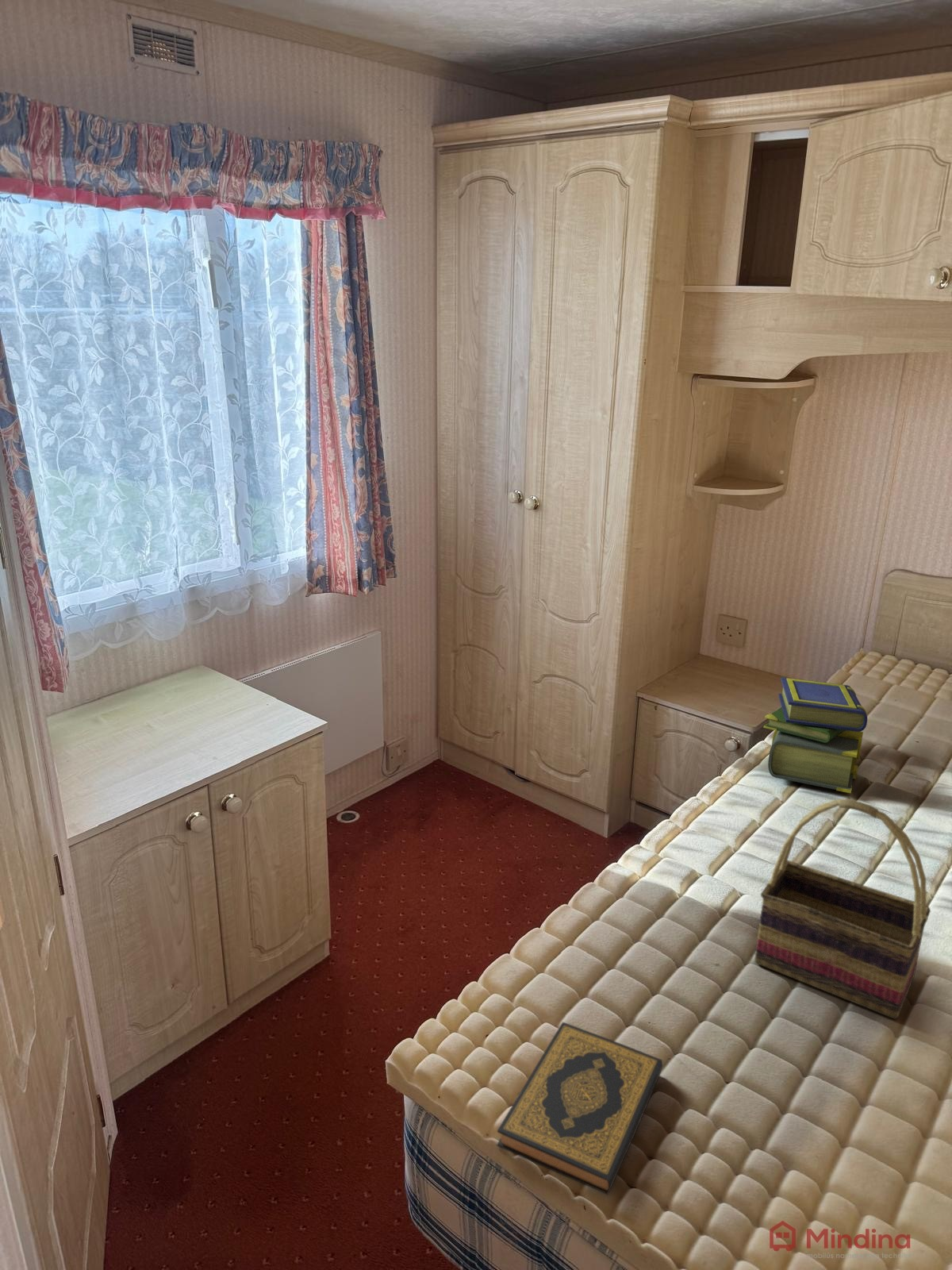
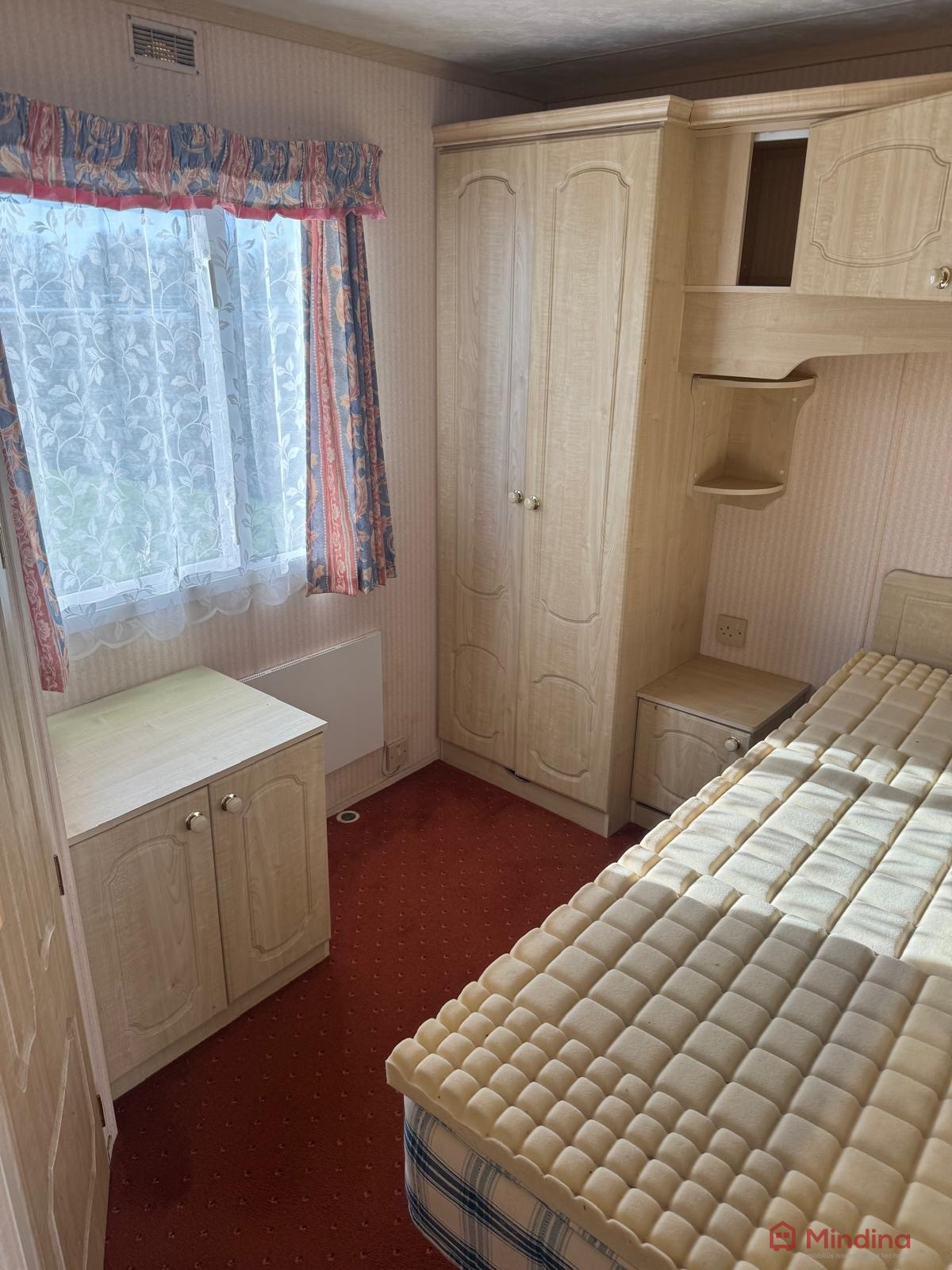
- woven basket (846, 890)
- hardback book (583, 1100)
- stack of books (815, 728)
